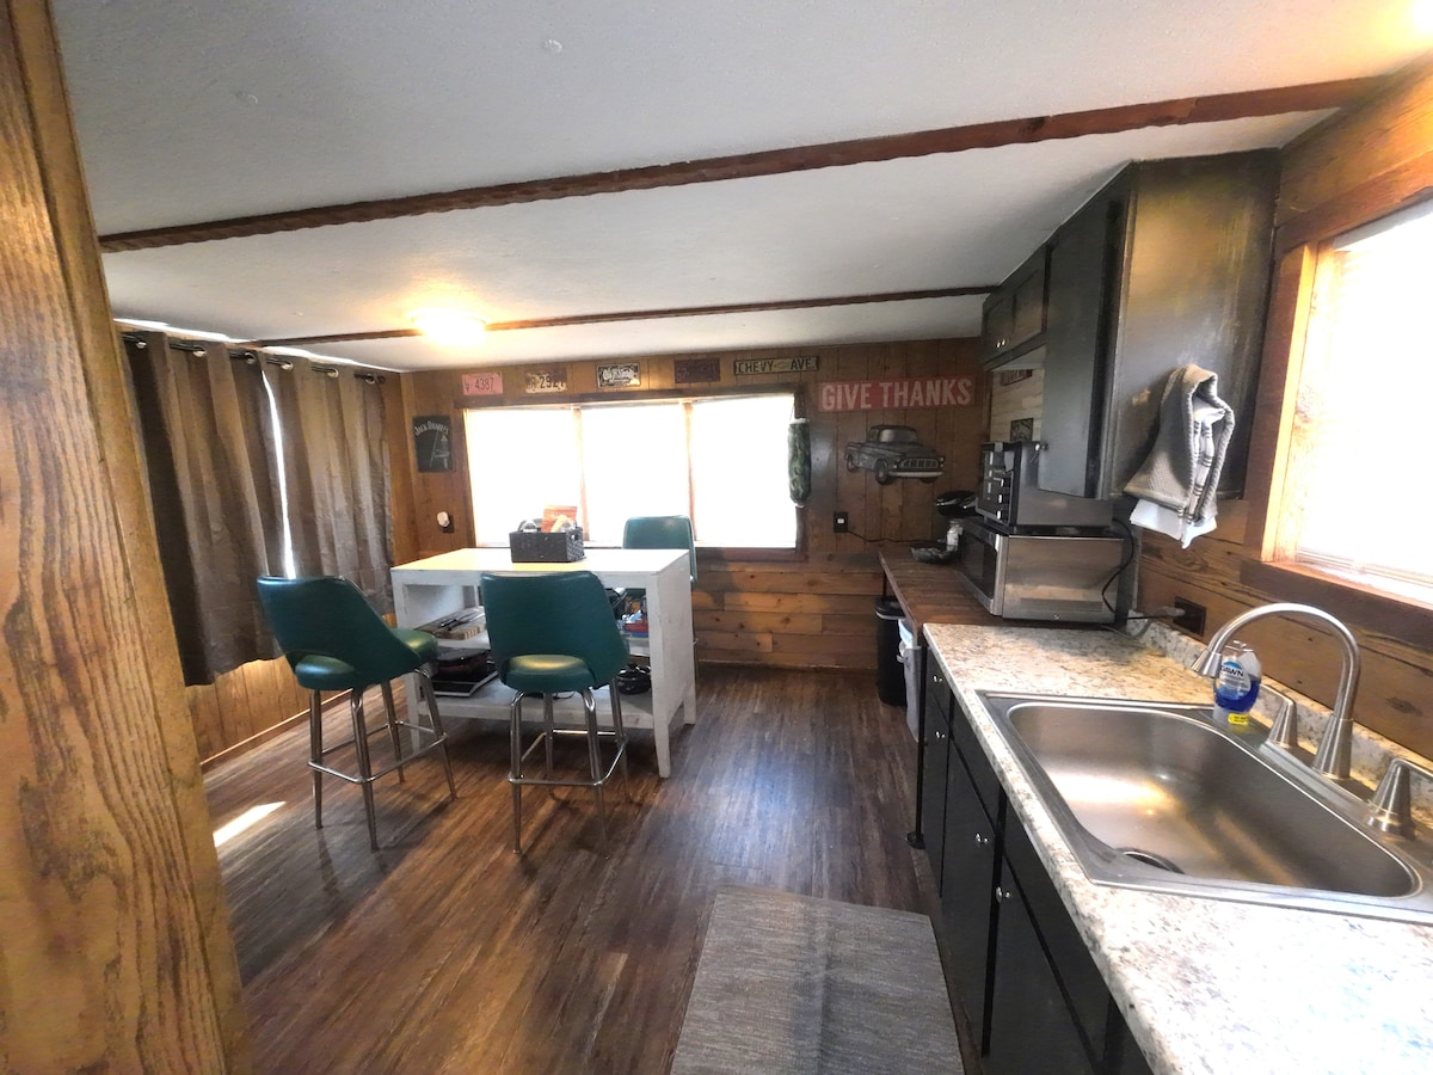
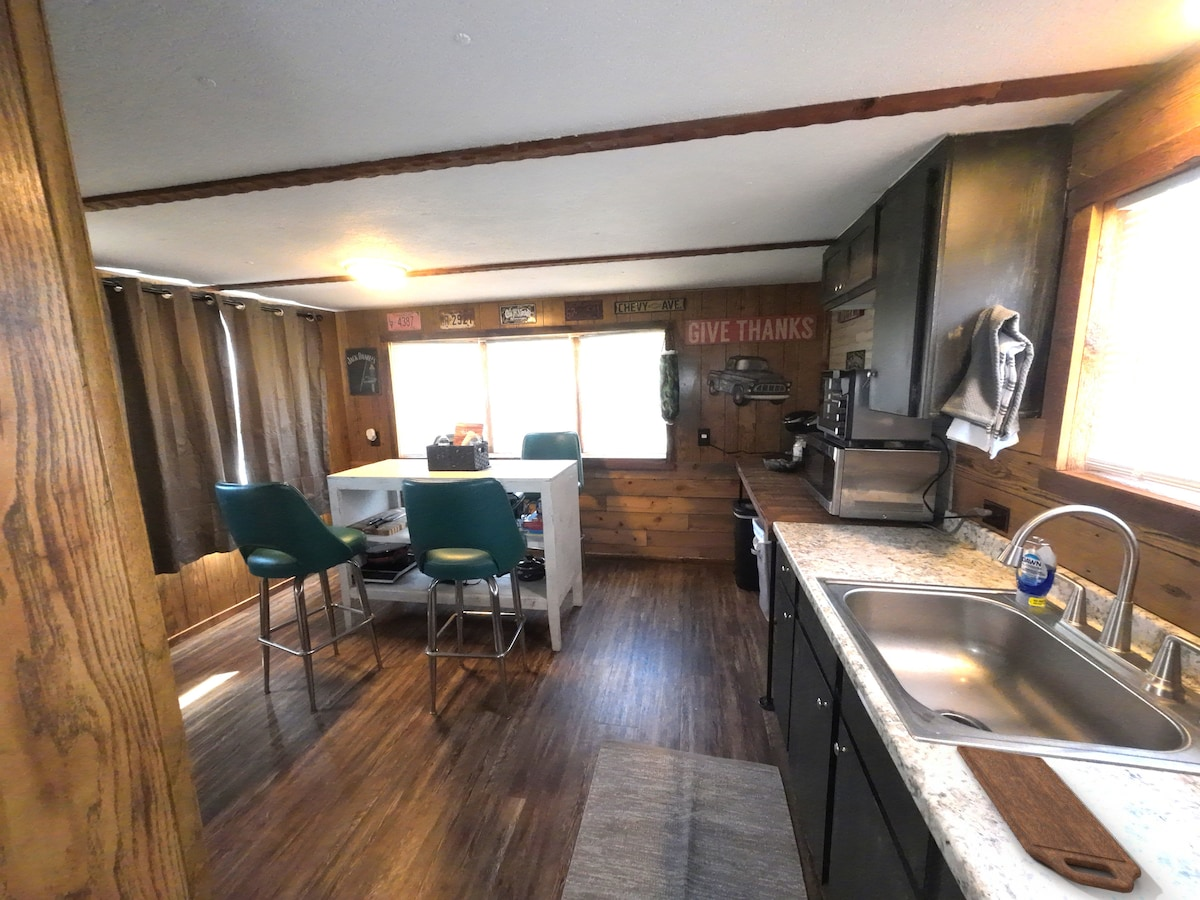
+ cutting board (1042, 809)
